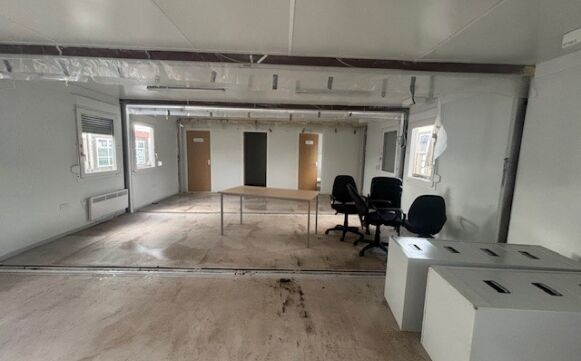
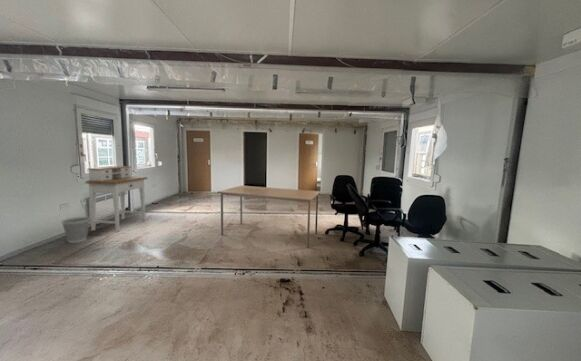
+ desk (120, 196)
+ wastebasket (76, 230)
